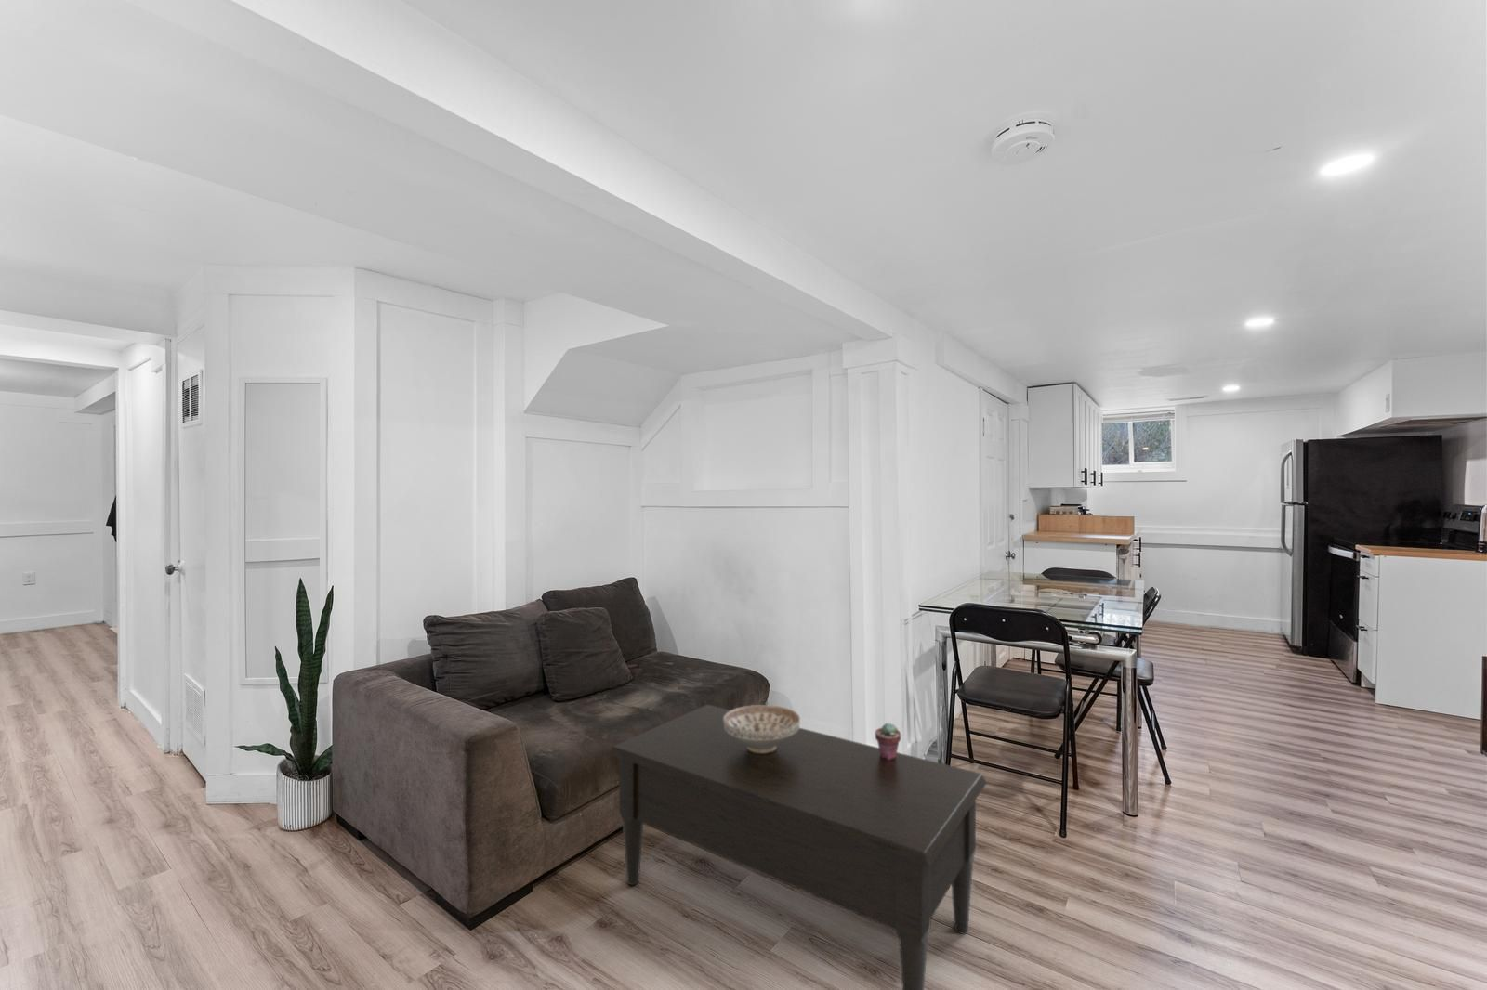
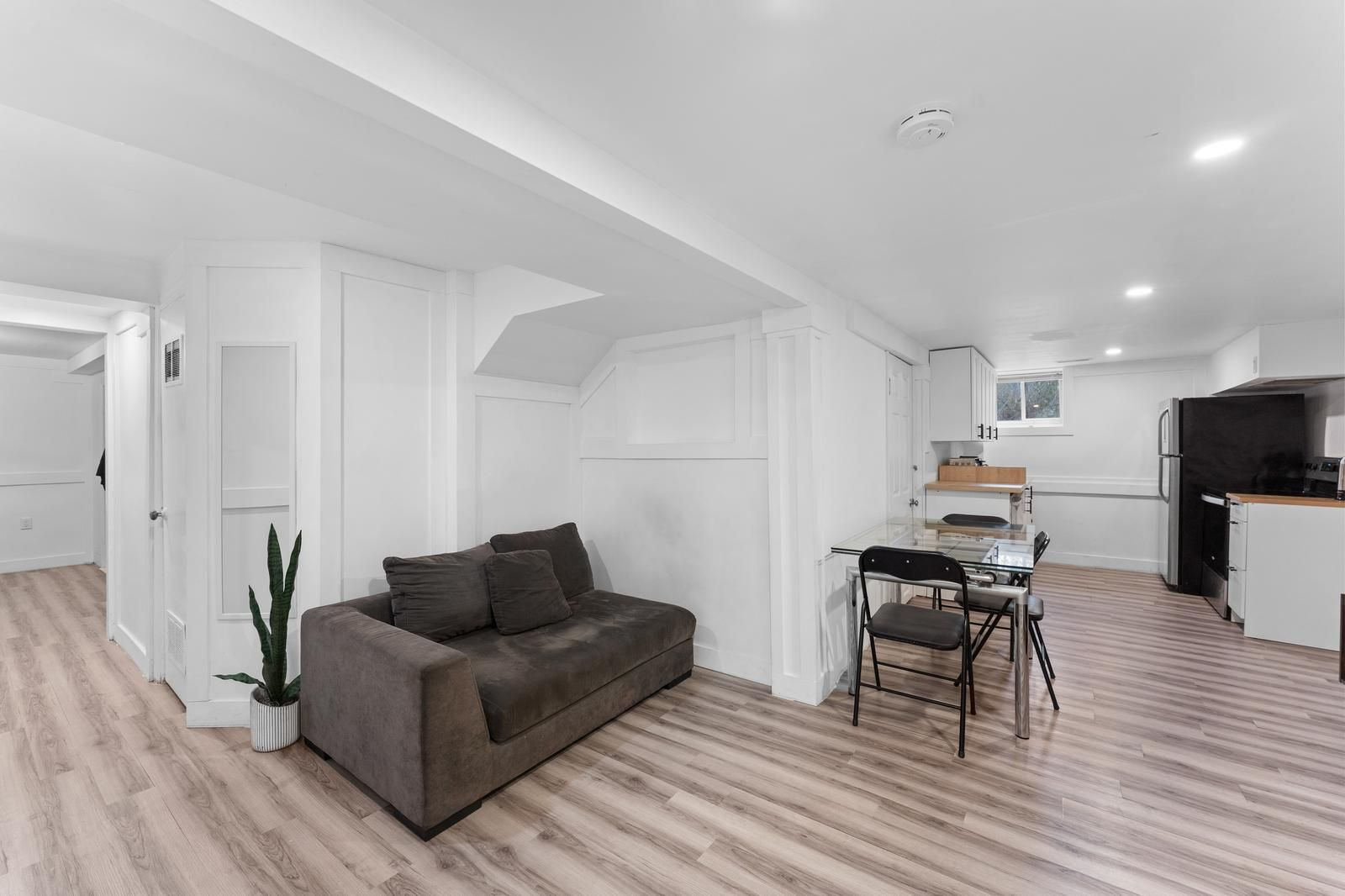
- decorative bowl (761, 731)
- potted succulent (888, 738)
- coffee table (787, 831)
